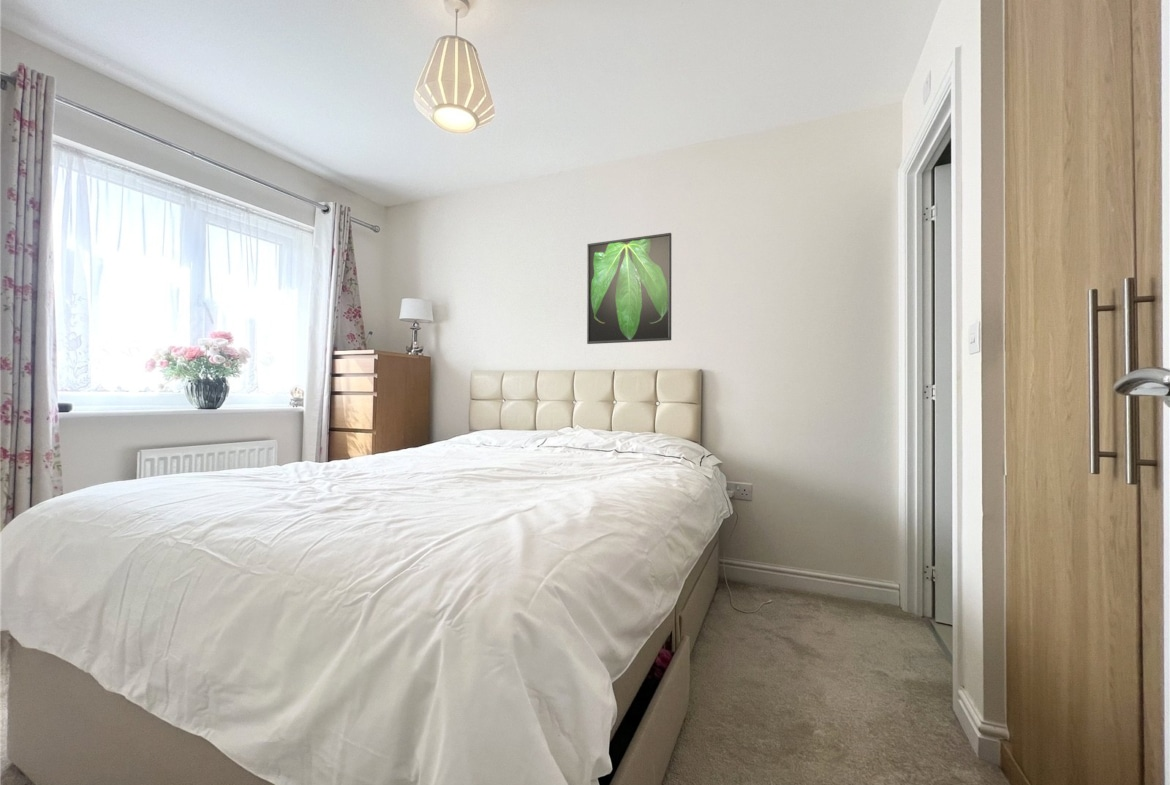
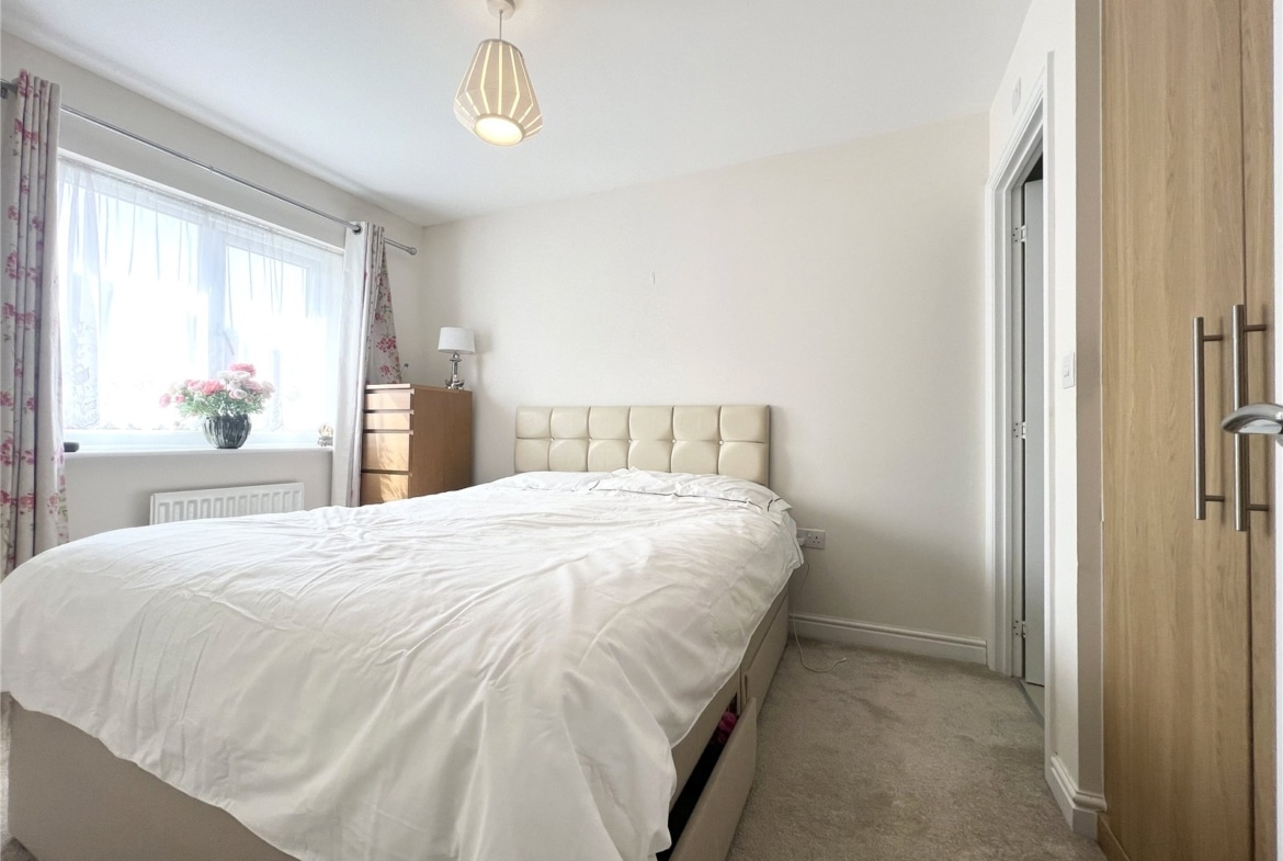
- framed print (627, 290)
